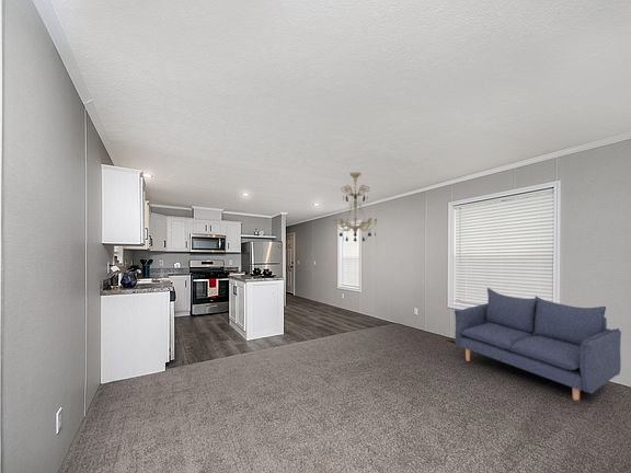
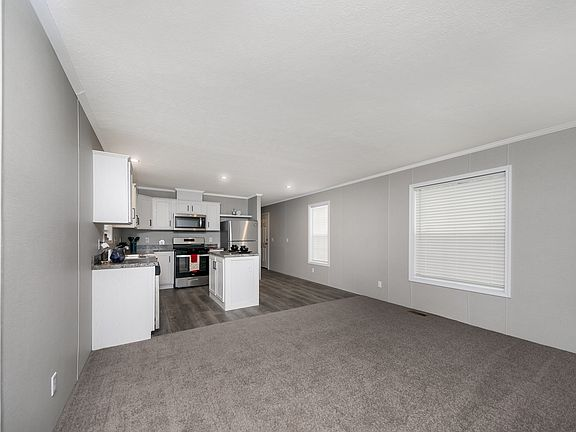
- chandelier (355, 208)
- sofa (527, 335)
